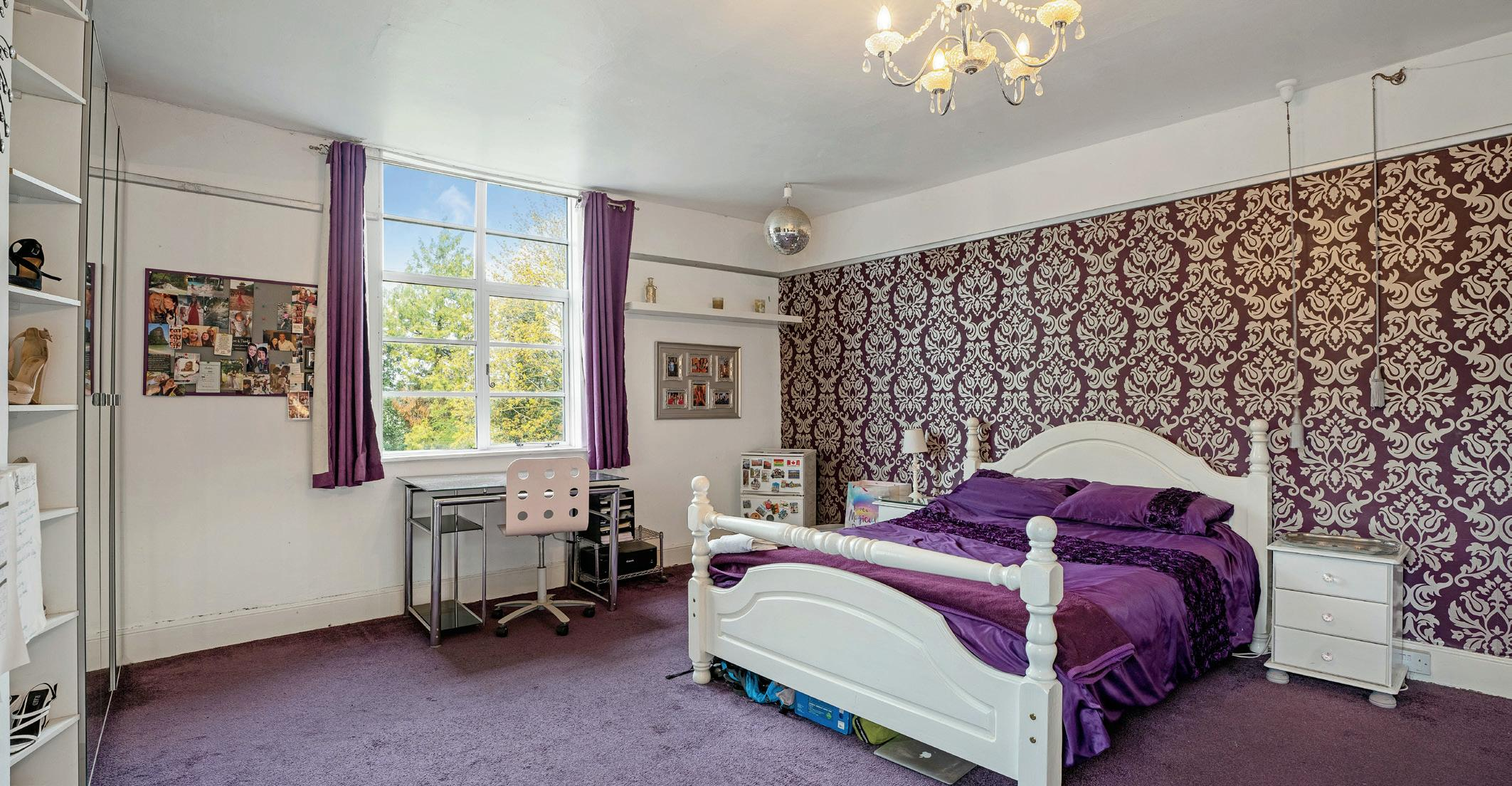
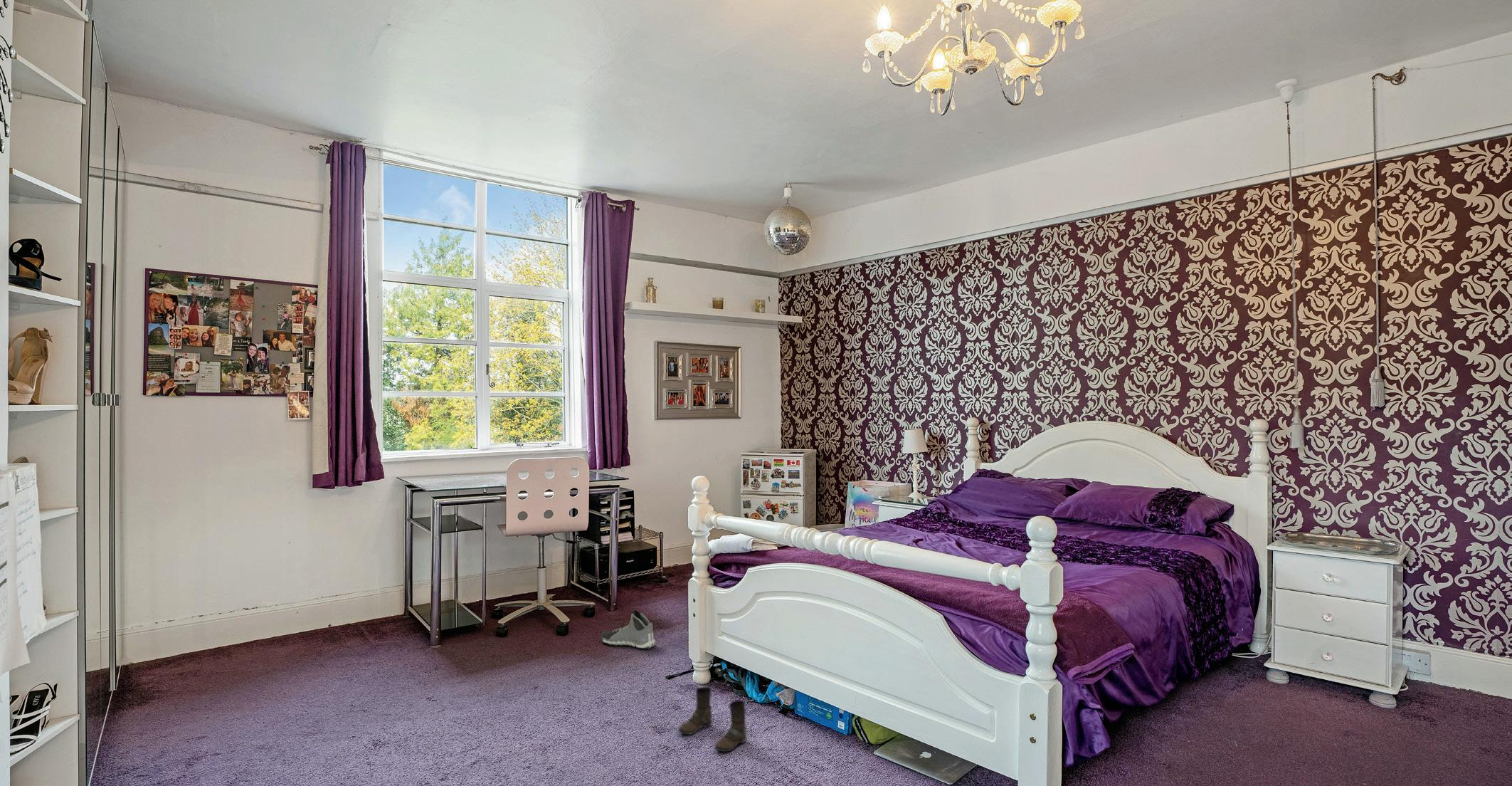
+ sneaker (628, 627)
+ boots (711, 718)
